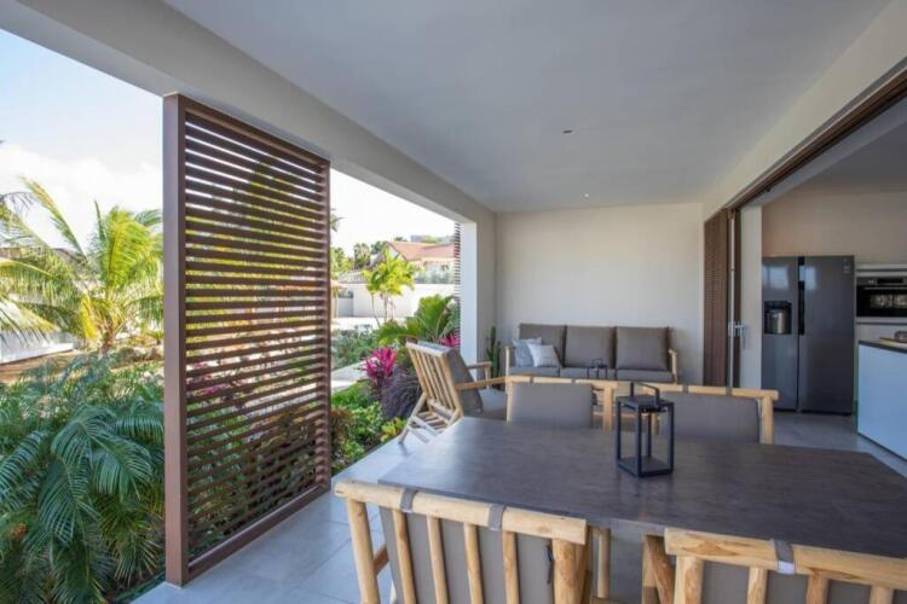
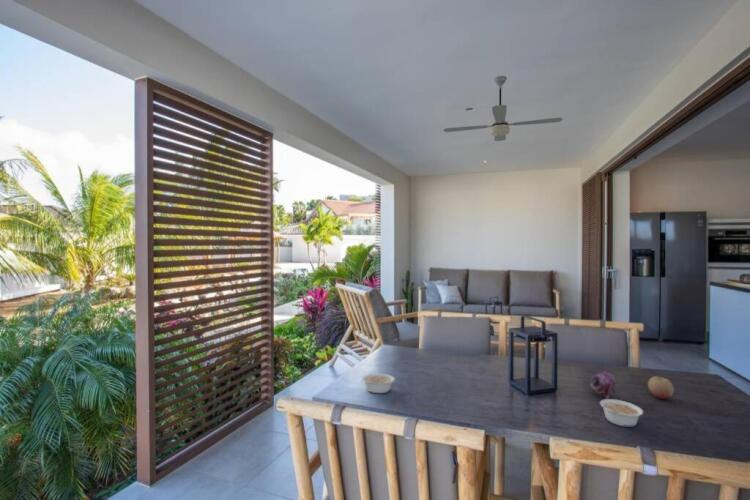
+ ceiling fan (500, 106)
+ legume (621, 413)
+ fruit (660, 387)
+ flower (604, 383)
+ legume (379, 382)
